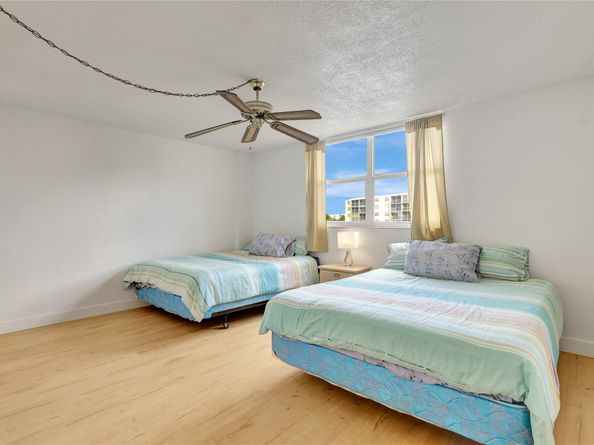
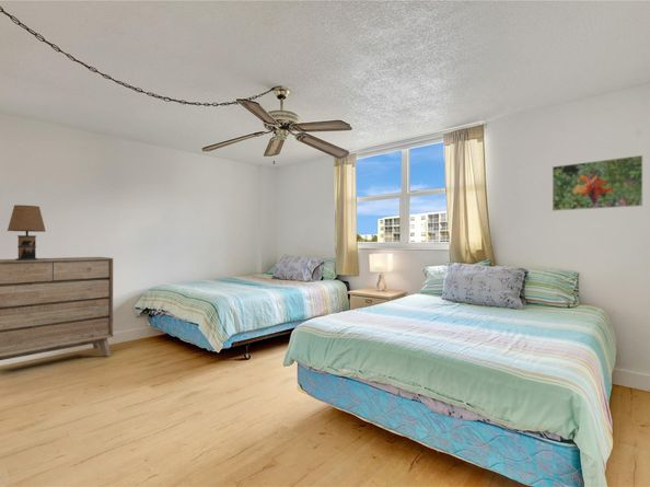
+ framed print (594, 185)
+ table lamp (30, 231)
+ dresser (48, 310)
